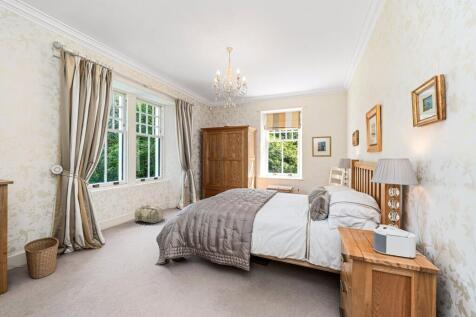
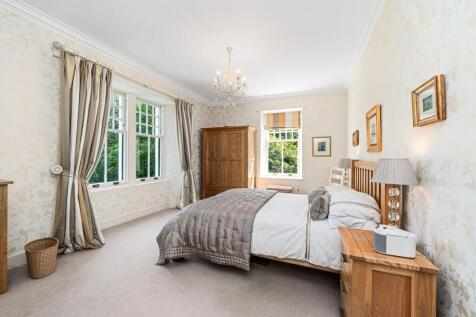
- backpack (149, 212)
